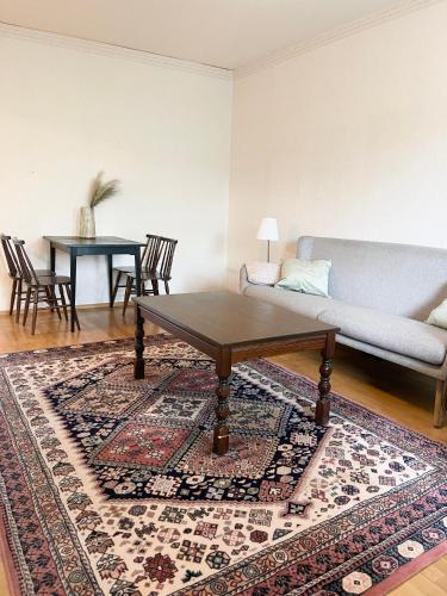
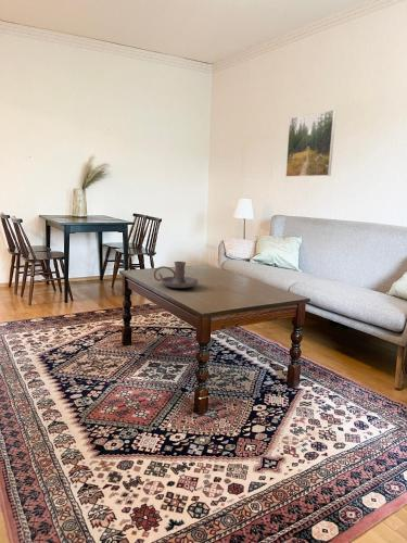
+ candle holder (175, 274)
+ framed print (308, 146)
